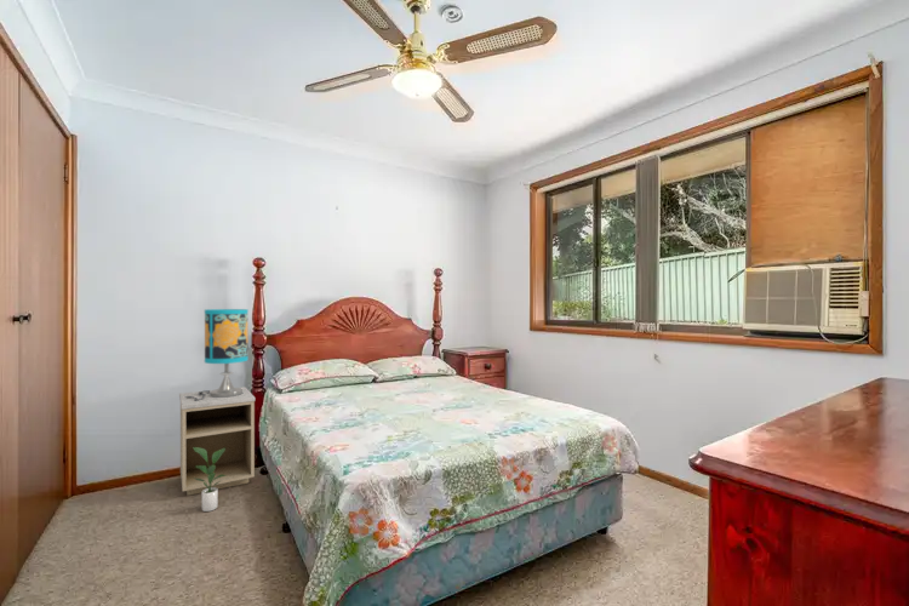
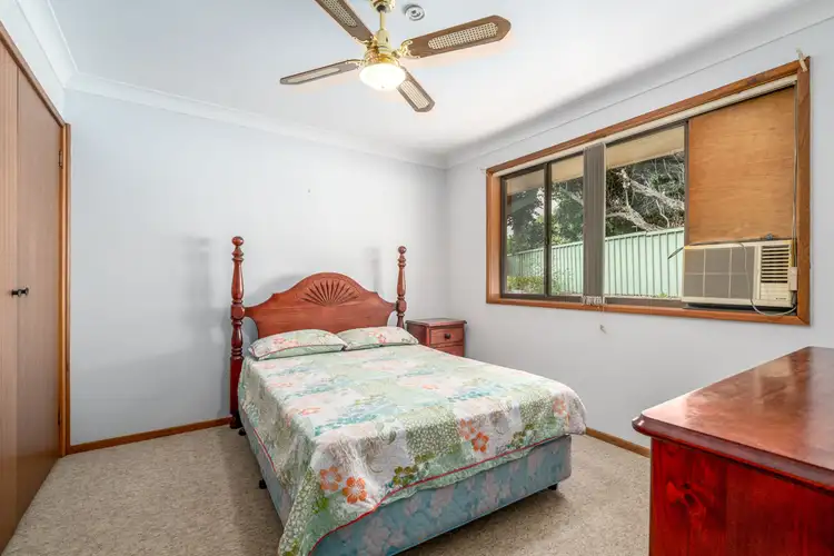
- nightstand (216, 438)
- table lamp (217, 351)
- potted plant (210, 478)
